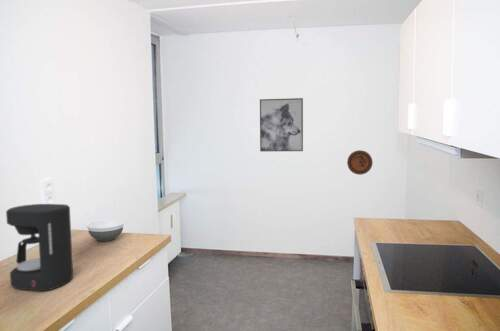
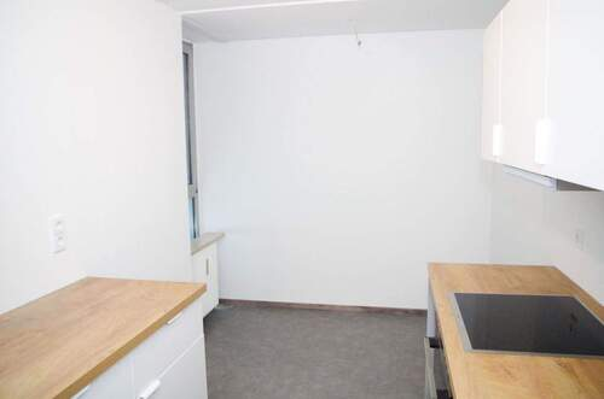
- decorative plate (359, 162)
- coffee maker (39, 245)
- wall art (281, 125)
- bowl (106, 231)
